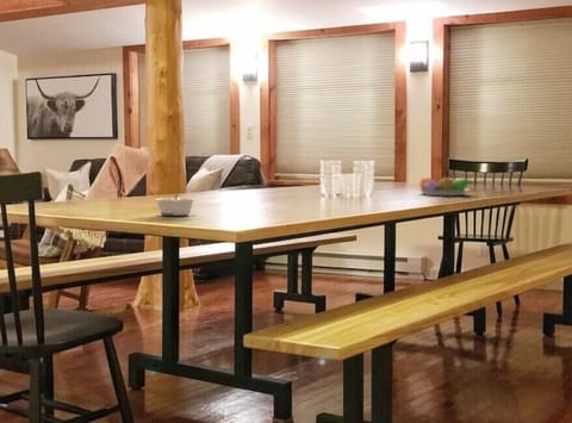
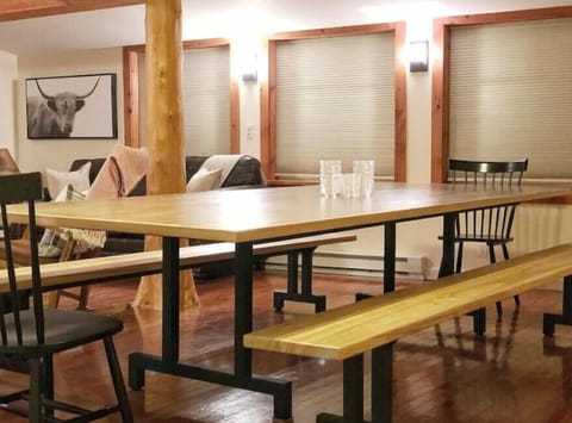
- legume (174, 205)
- fruit bowl (444, 183)
